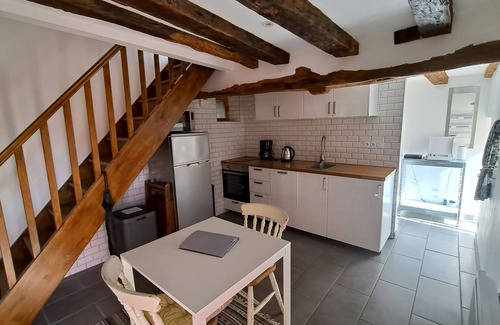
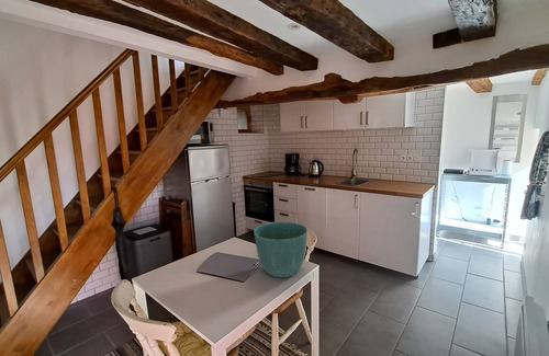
+ flower pot (281, 250)
